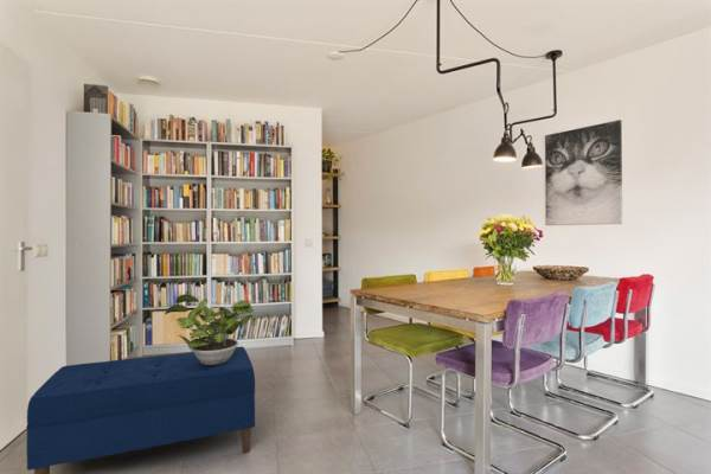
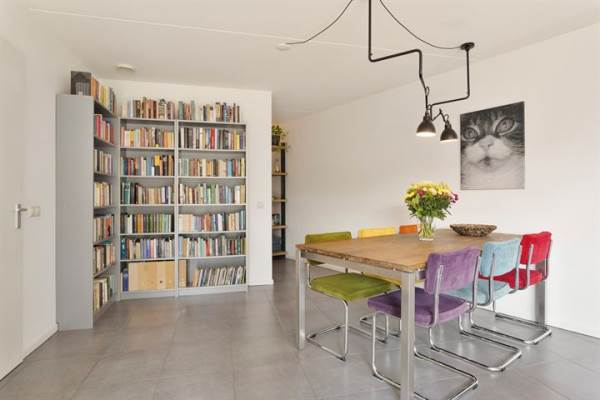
- potted plant (210, 327)
- bench (156, 409)
